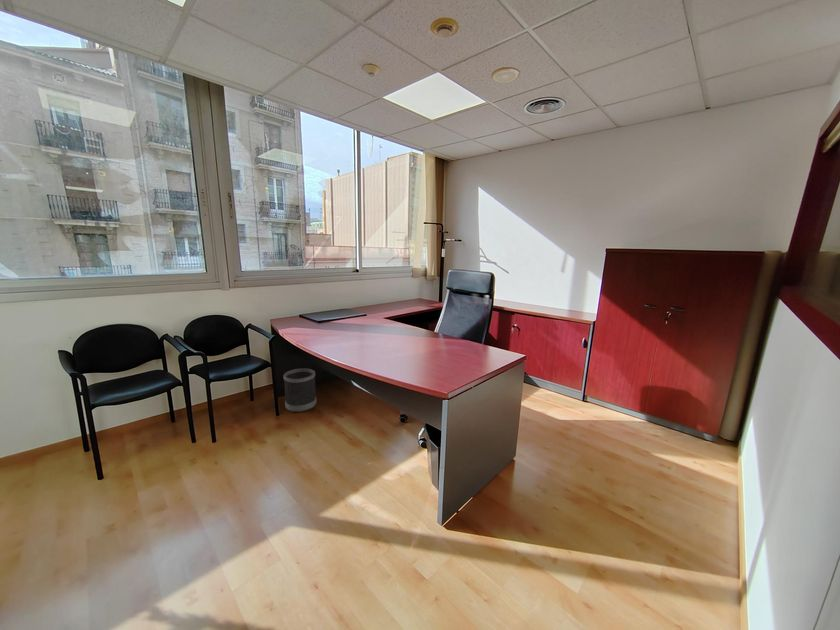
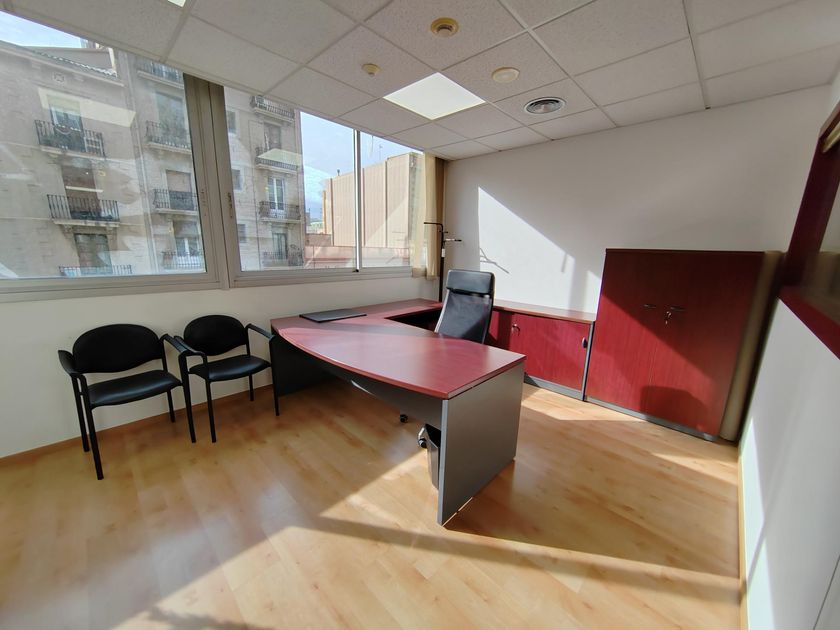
- wastebasket (300, 389)
